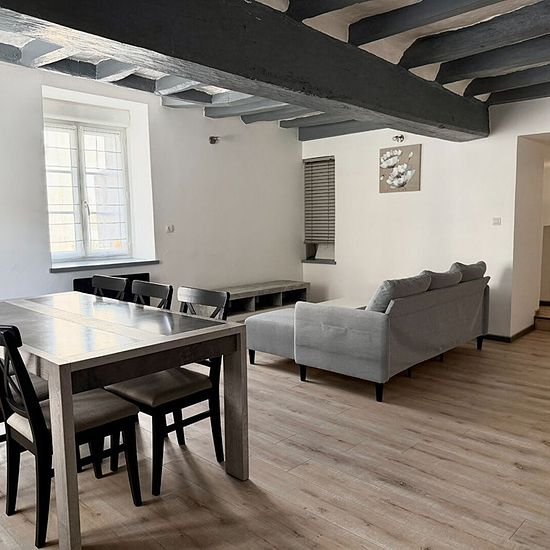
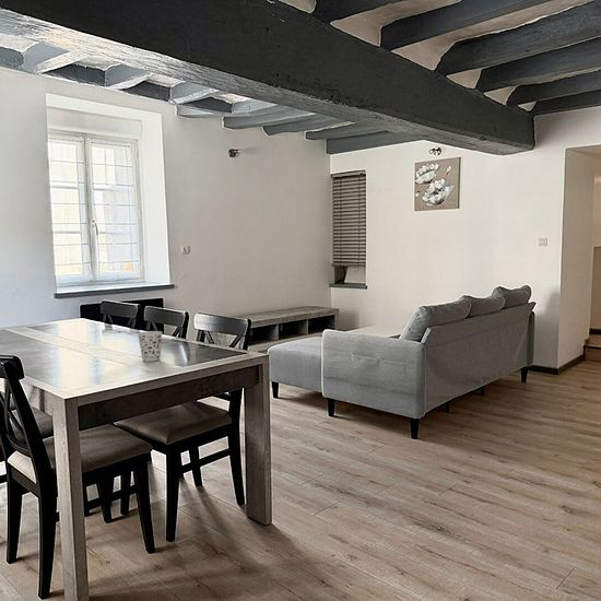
+ cup (150, 345)
